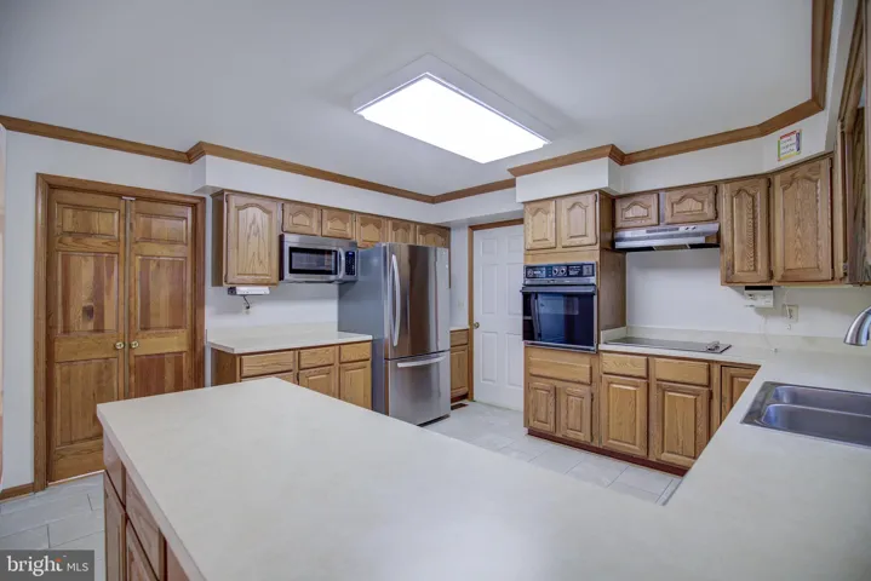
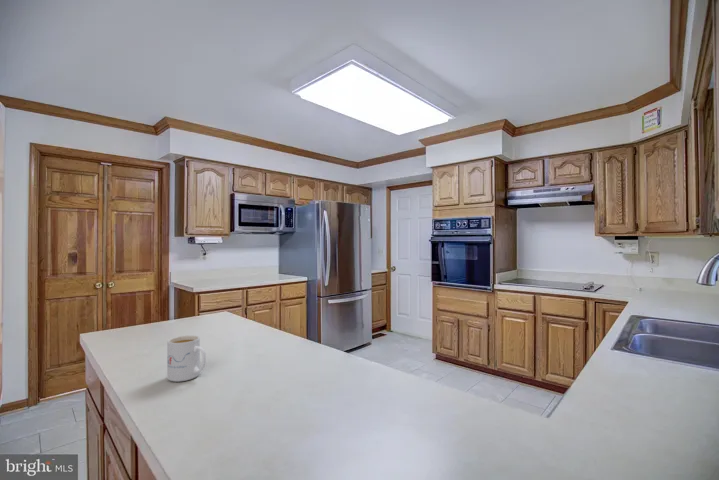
+ mug (188, 358)
